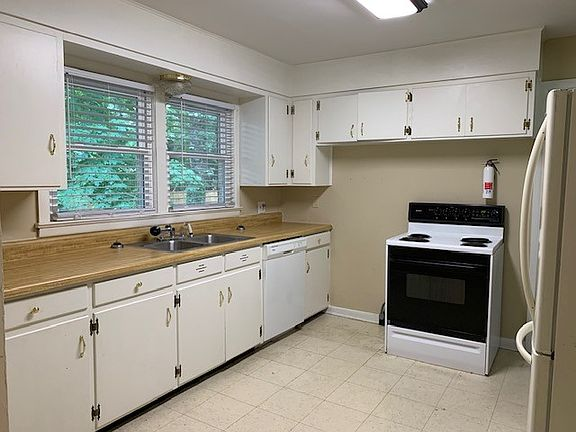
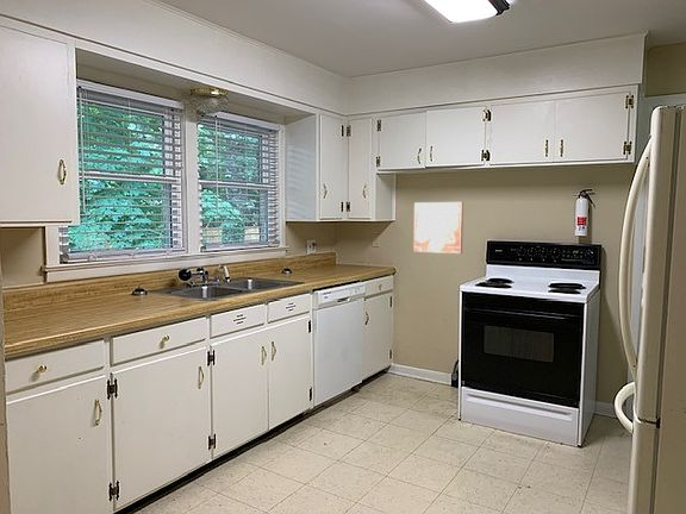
+ wall art (437, 227)
